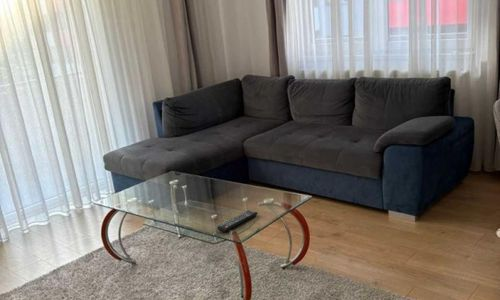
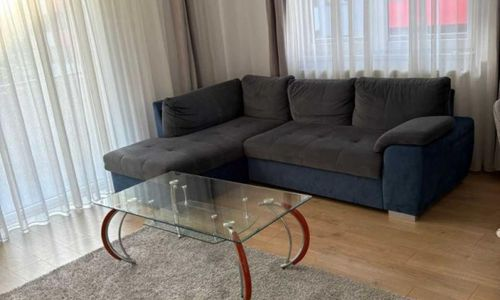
- remote control (238, 220)
